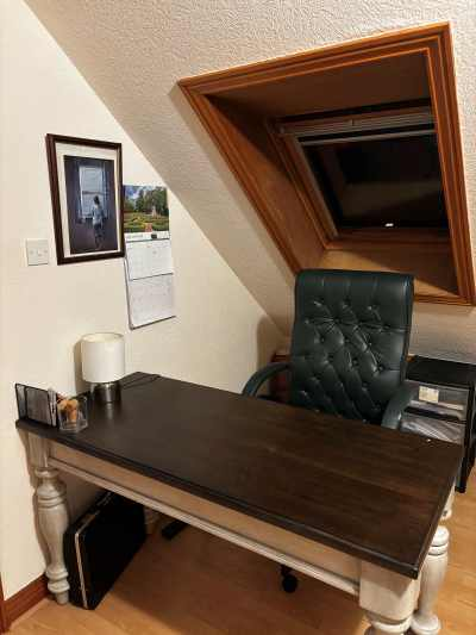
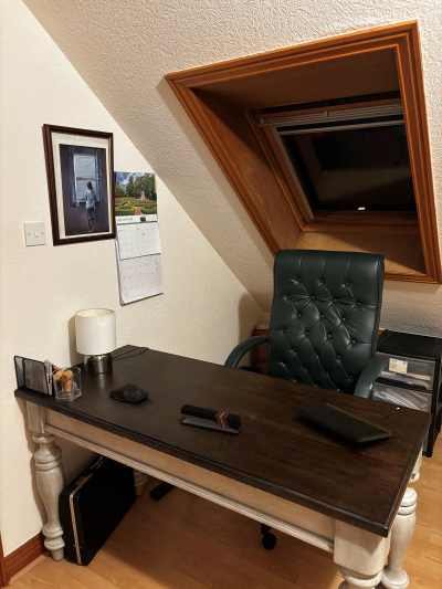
+ stapler (210, 418)
+ computer mouse (131, 391)
+ notepad (341, 421)
